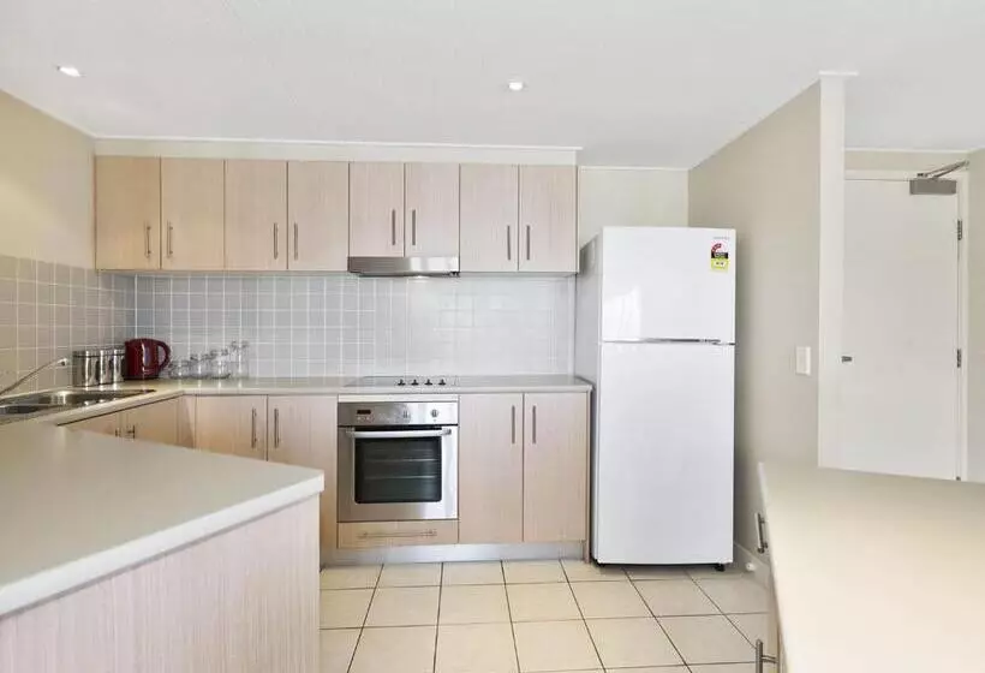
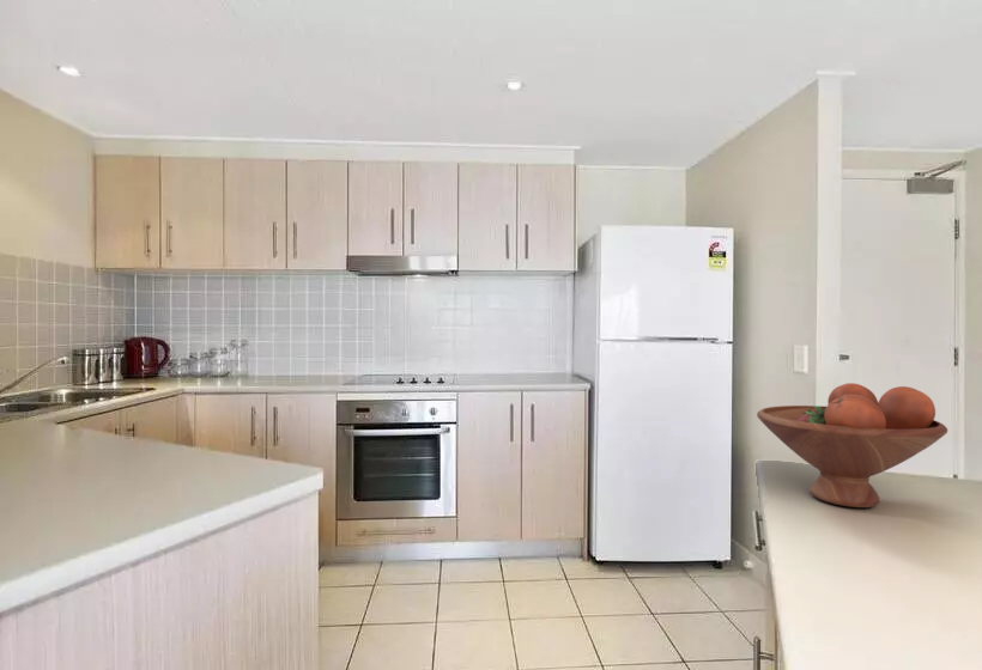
+ fruit bowl (843, 441)
